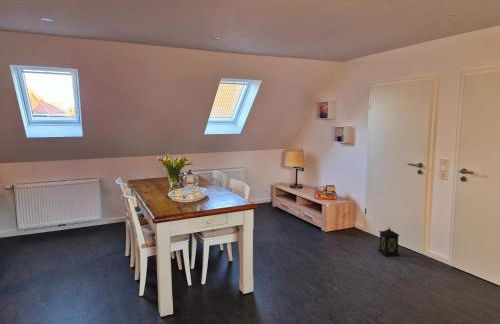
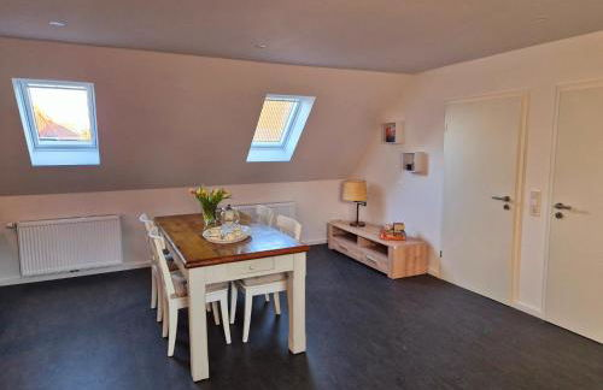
- lantern (388, 240)
